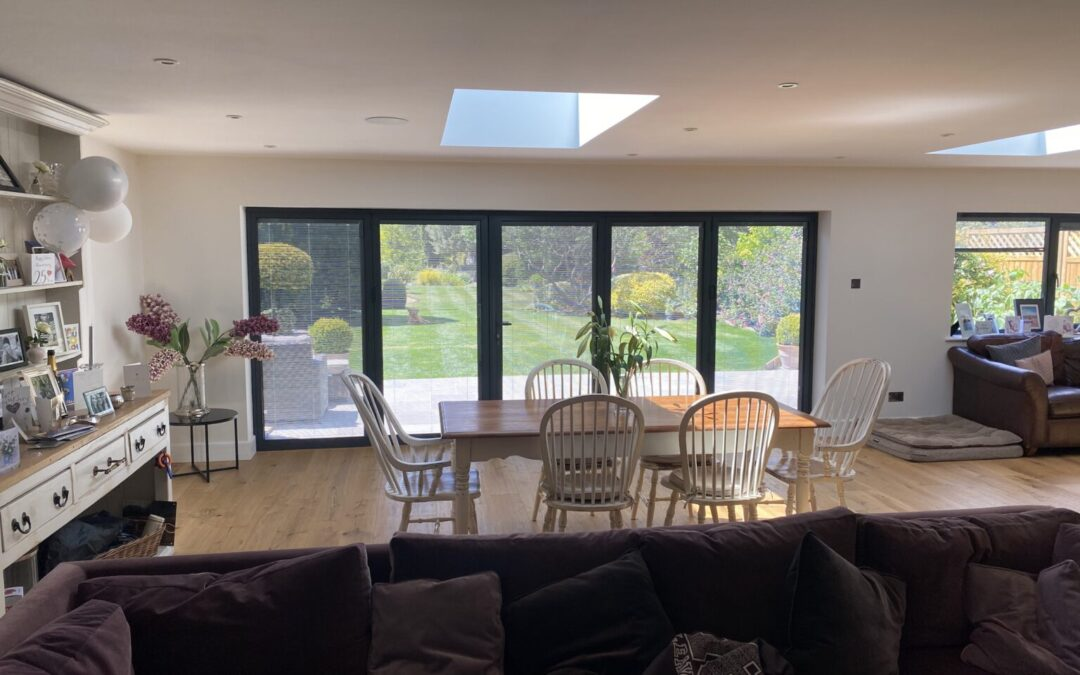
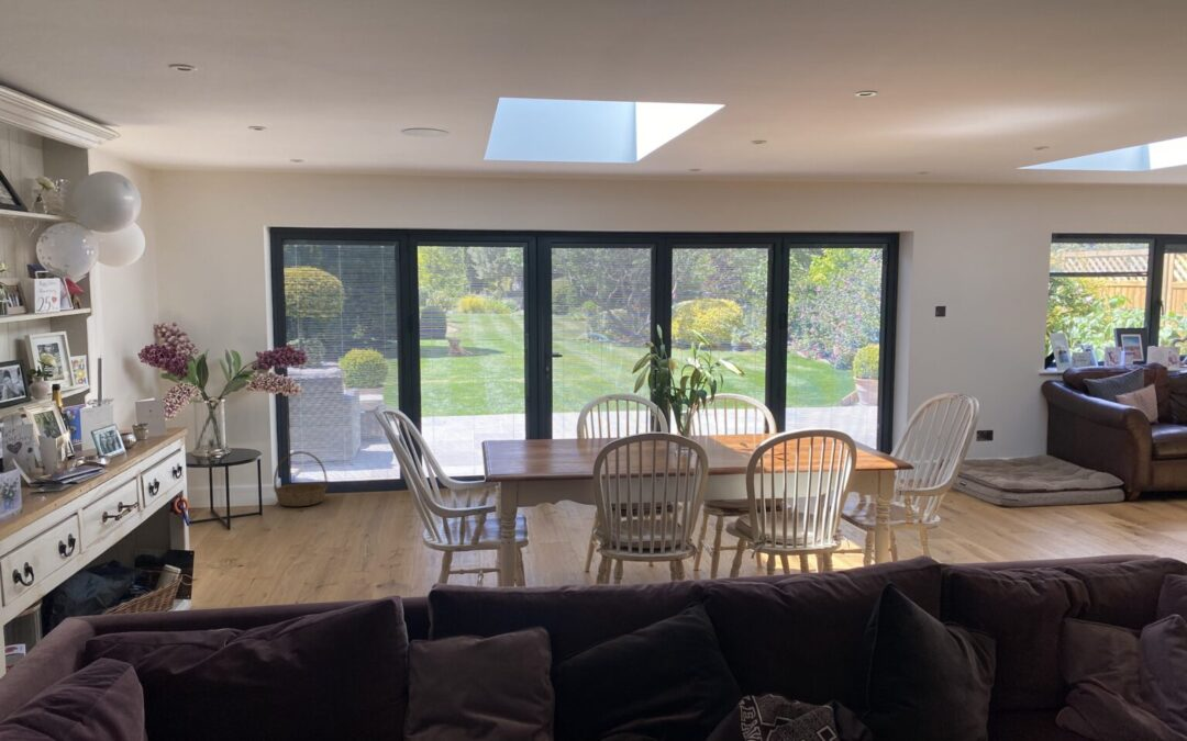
+ basket (300, 483)
